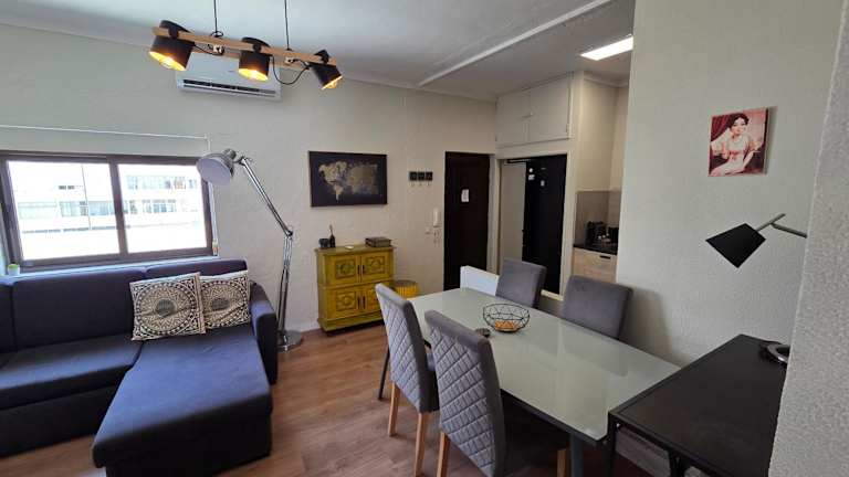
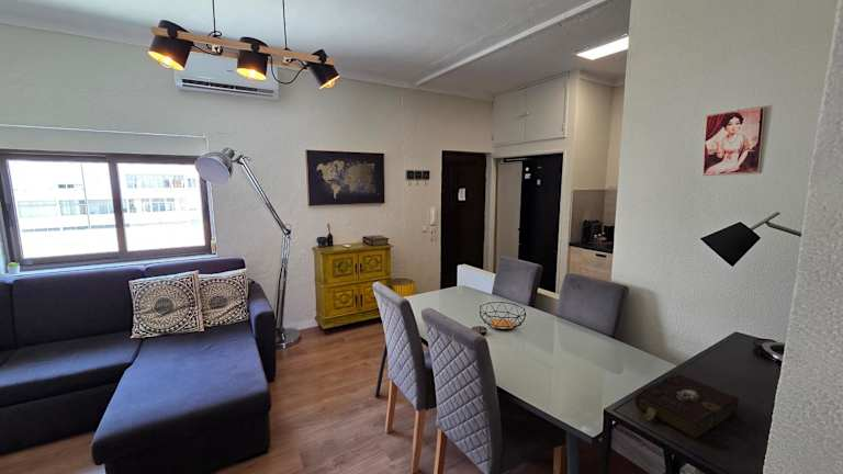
+ book (682, 403)
